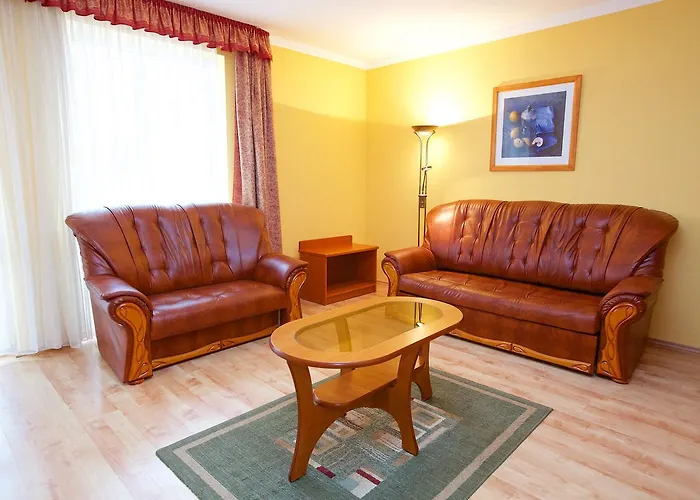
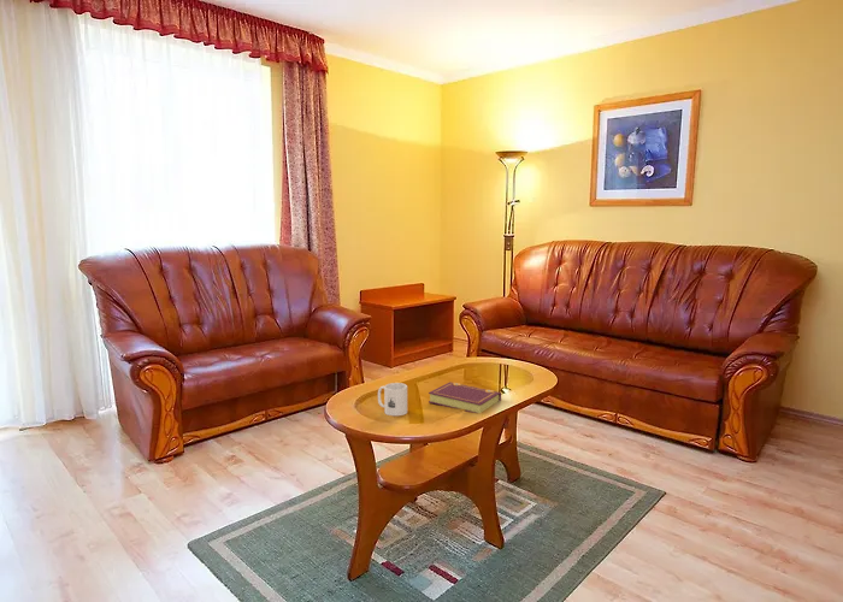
+ book (464, 396)
+ mug (391, 397)
